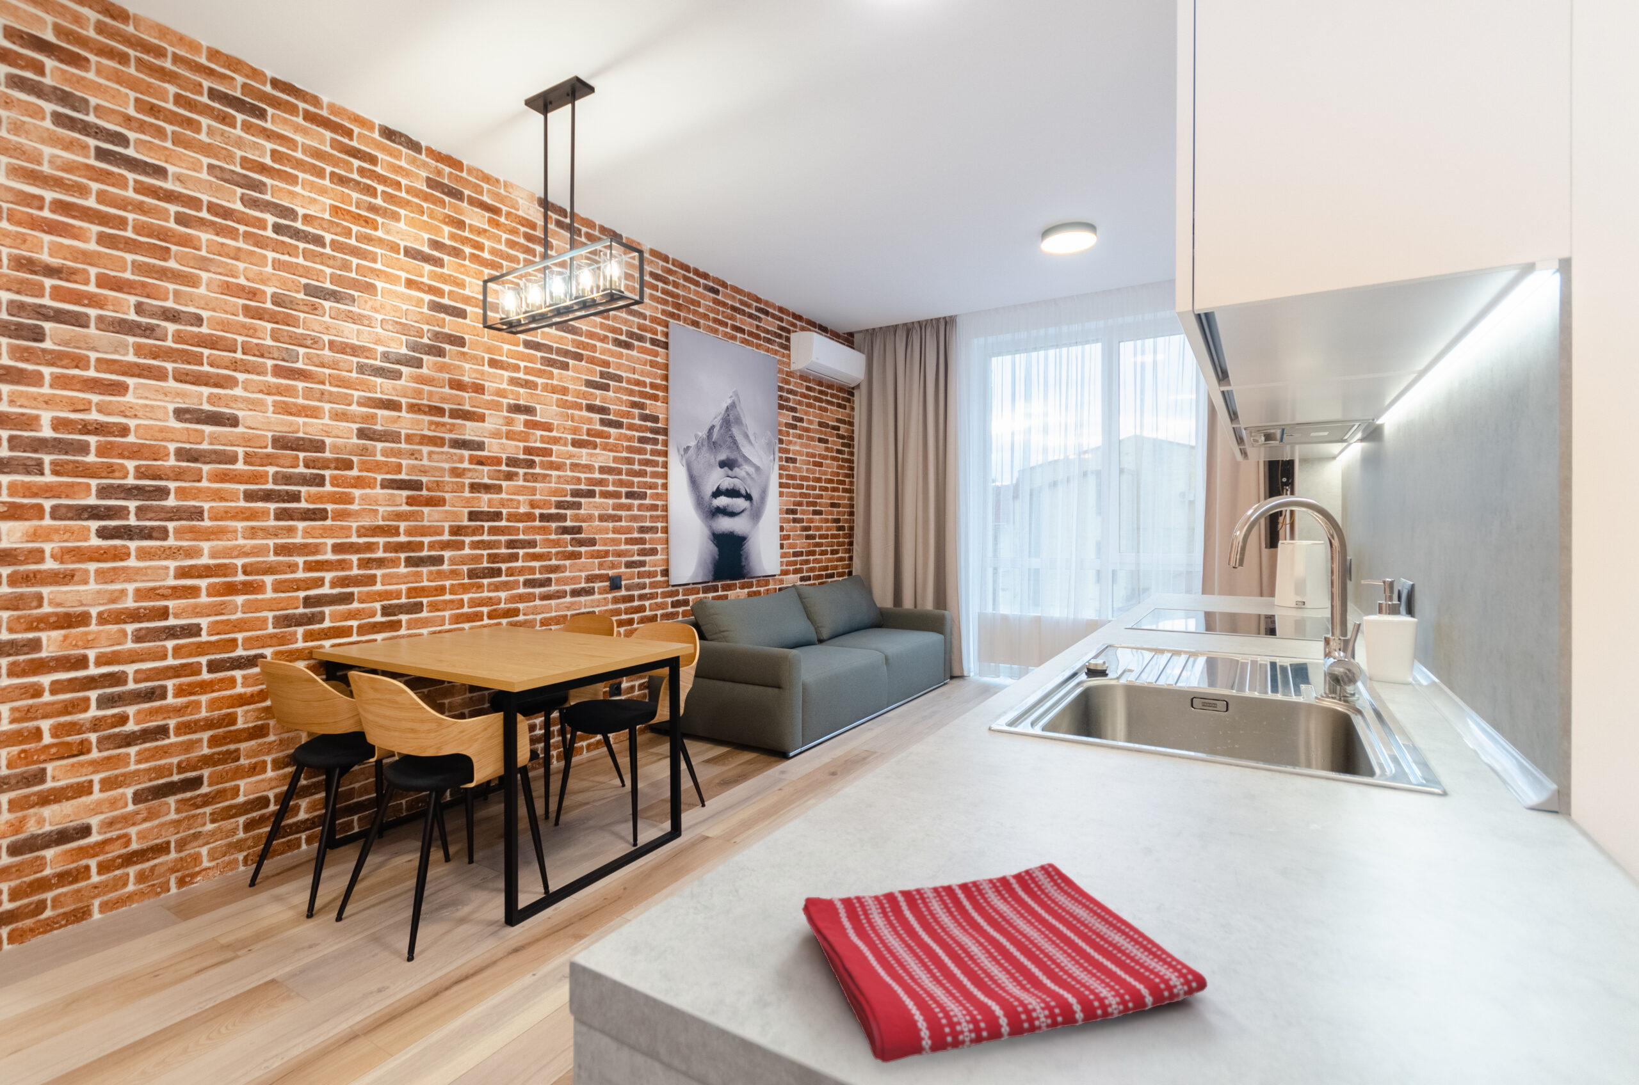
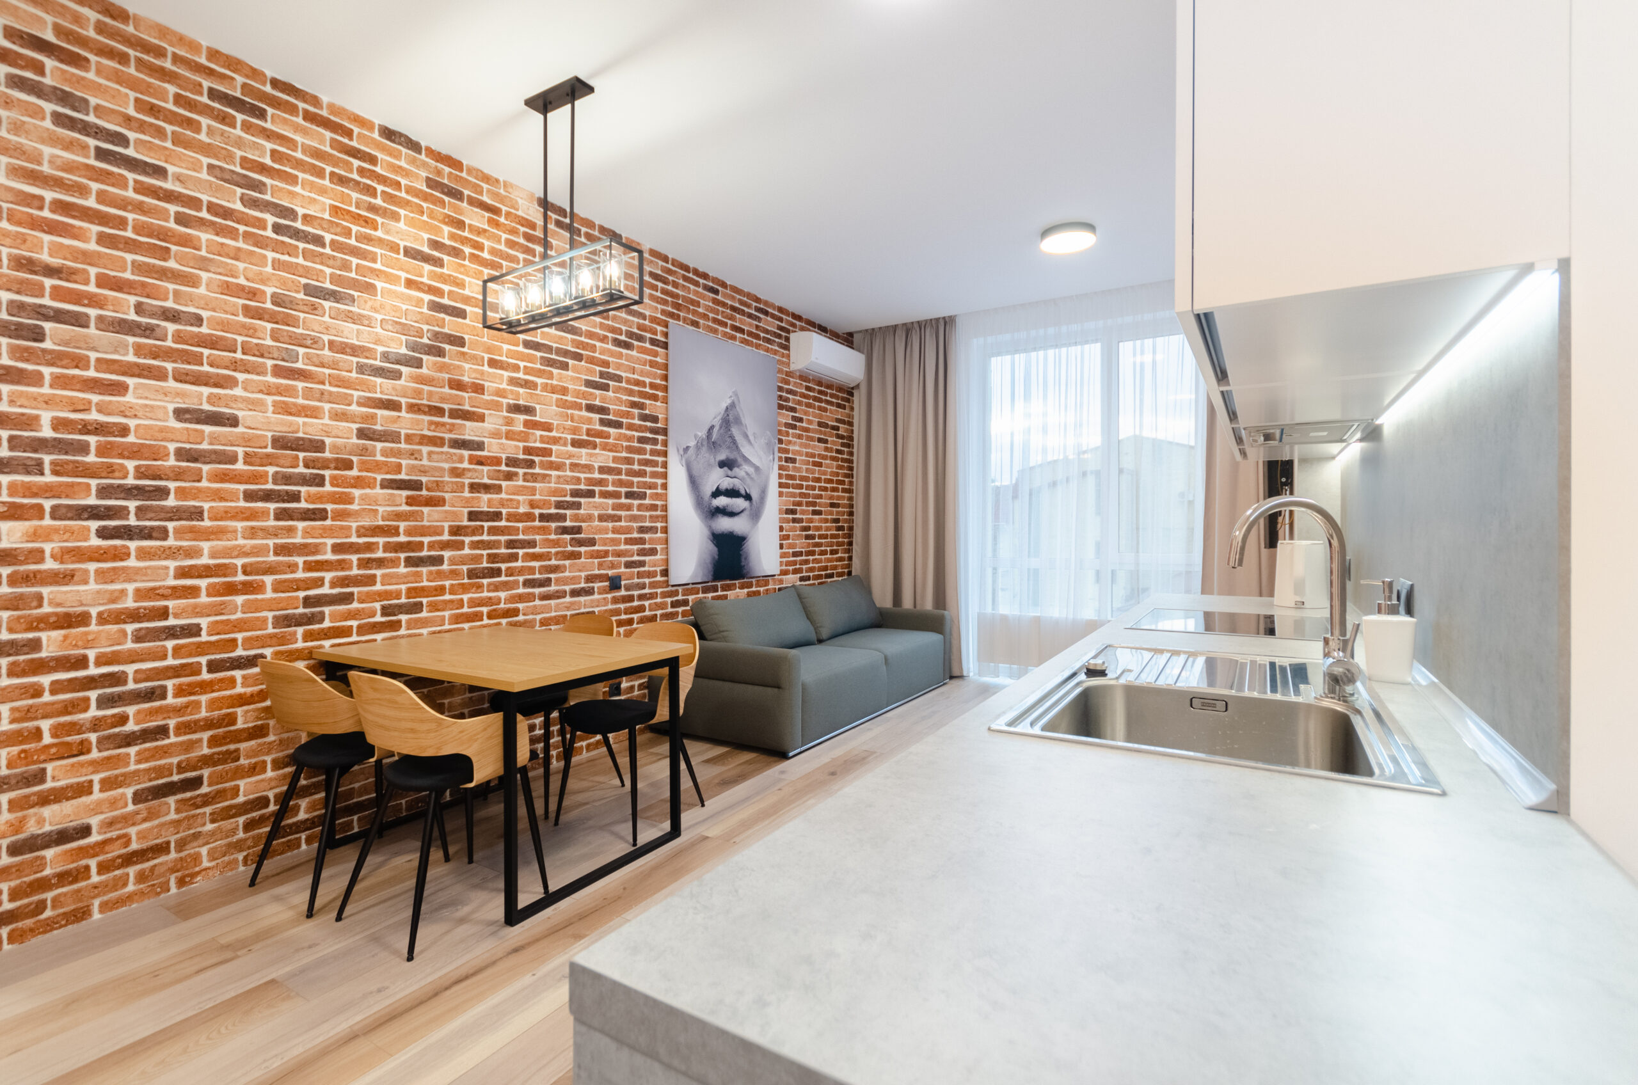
- dish towel (985, 943)
